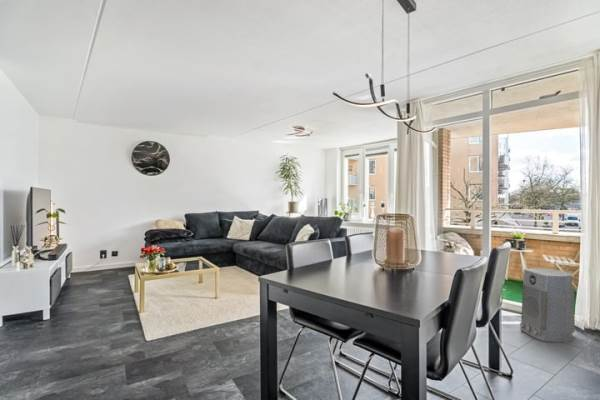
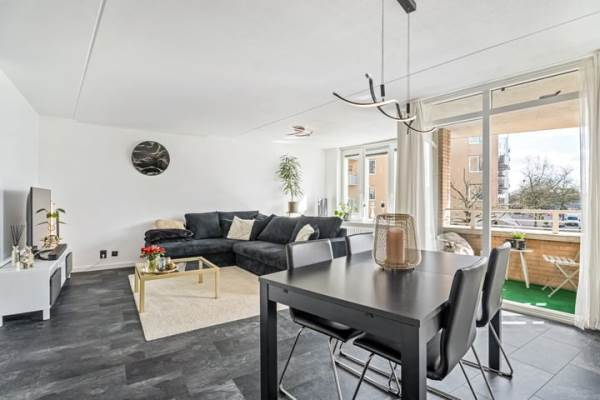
- air purifier (548, 303)
